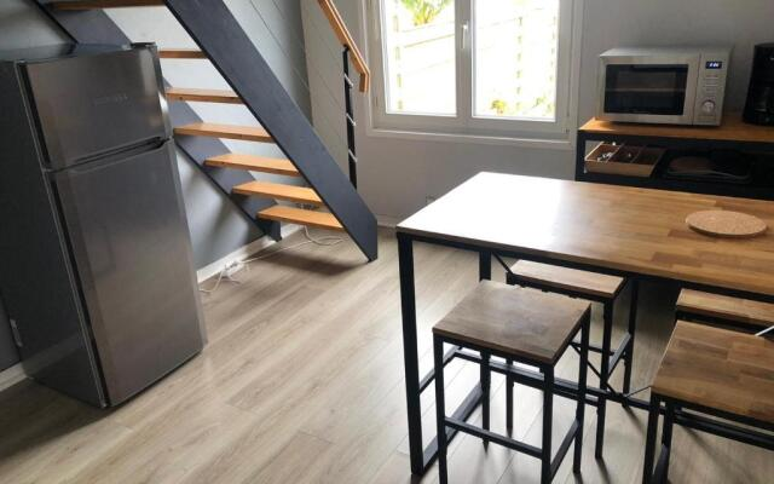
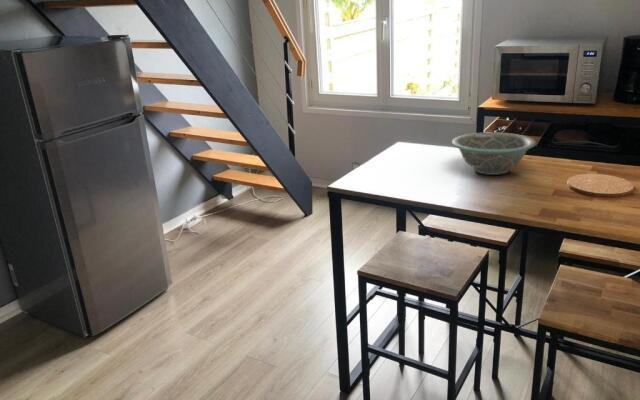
+ decorative bowl (492, 155)
